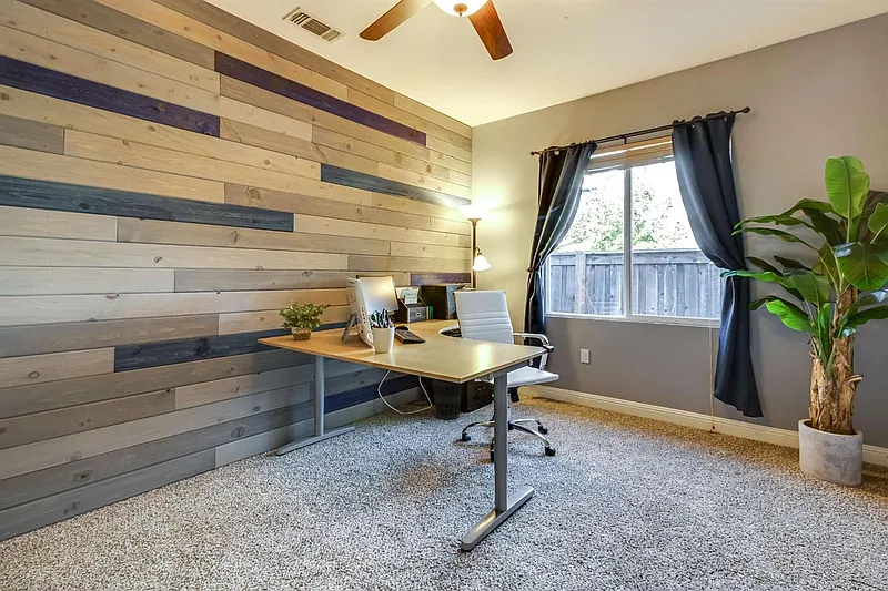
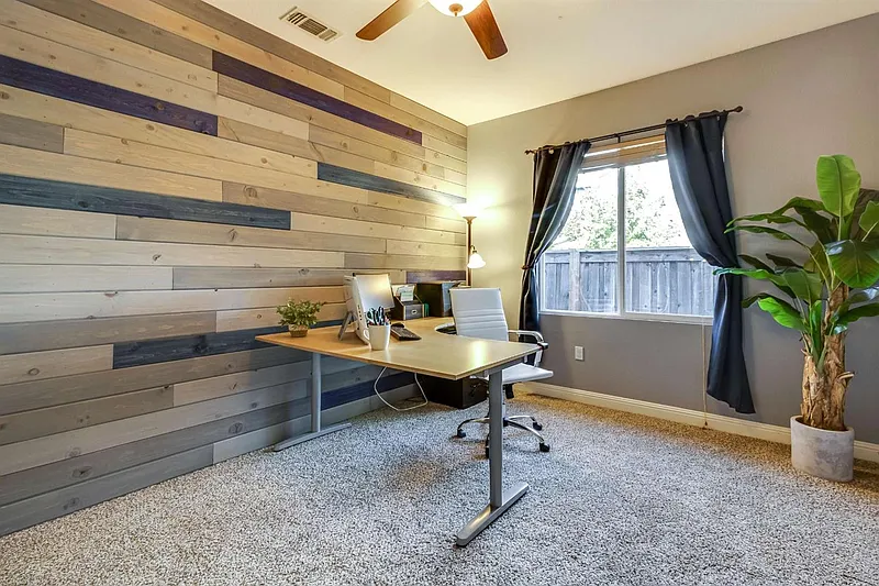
- wastebasket (447, 397)
